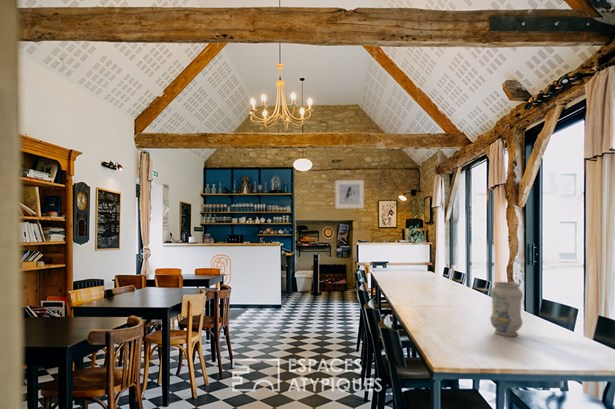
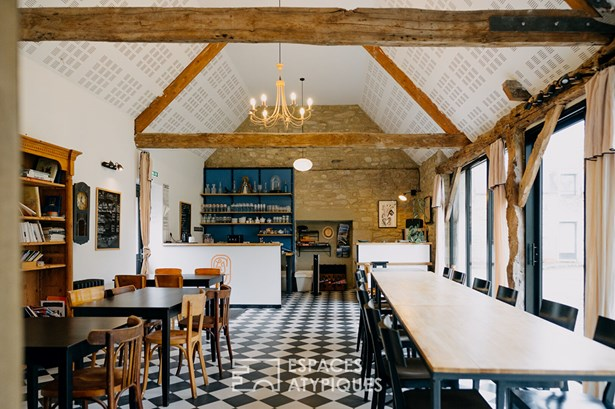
- vase (506, 308)
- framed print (349, 194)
